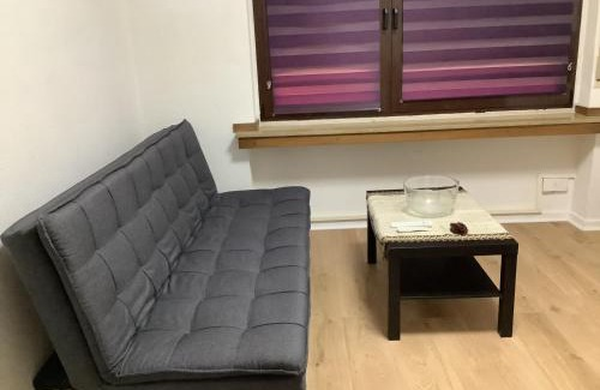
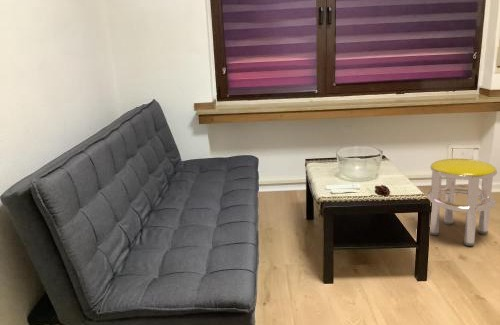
+ stool (460, 193)
